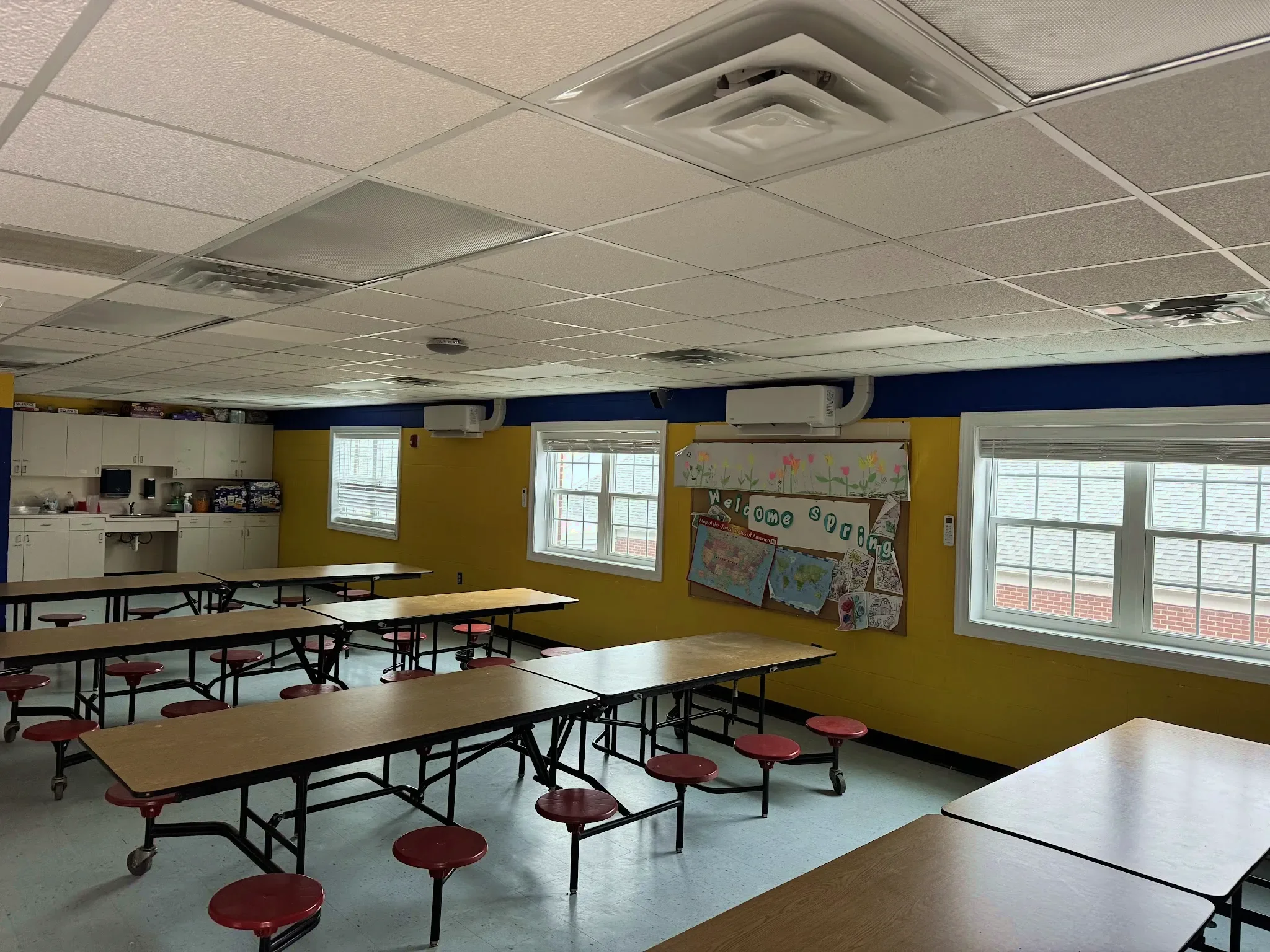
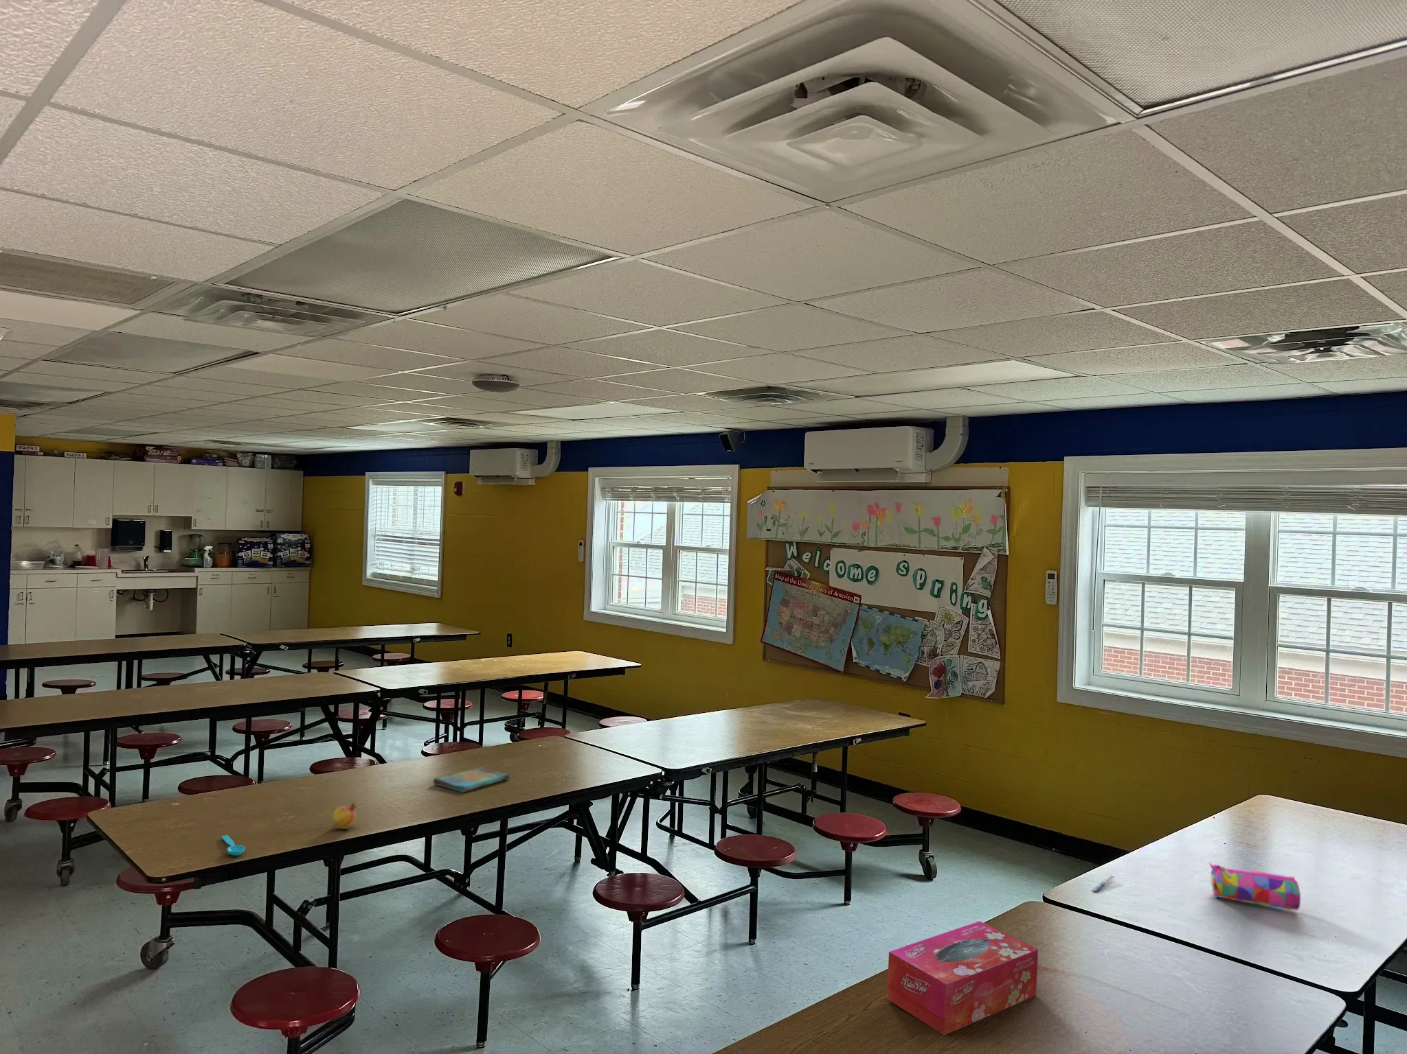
+ fruit (345, 815)
+ spoon (230, 844)
+ pencil case (1253, 886)
+ tissue box (963, 973)
+ dish towel (471, 778)
+ pen (1103, 884)
